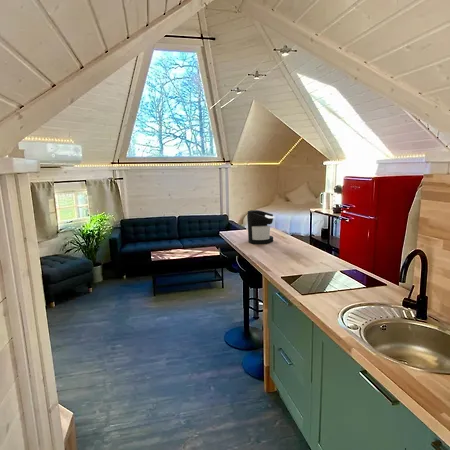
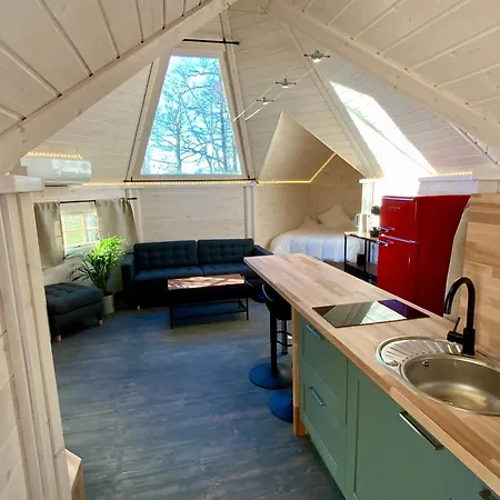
- coffee maker (261, 225)
